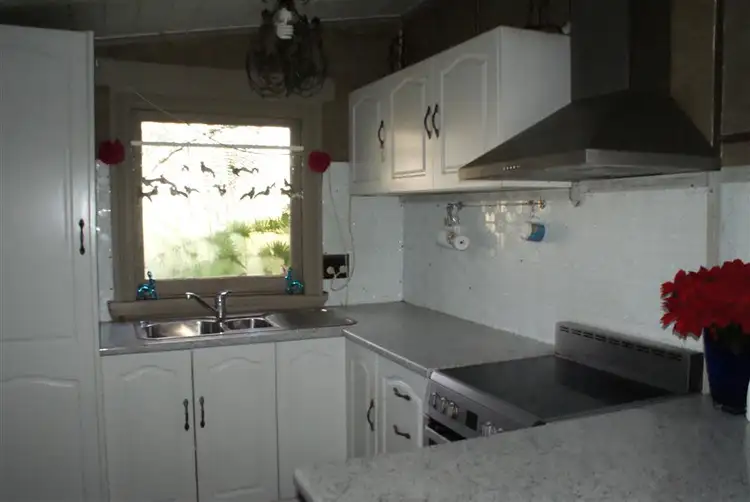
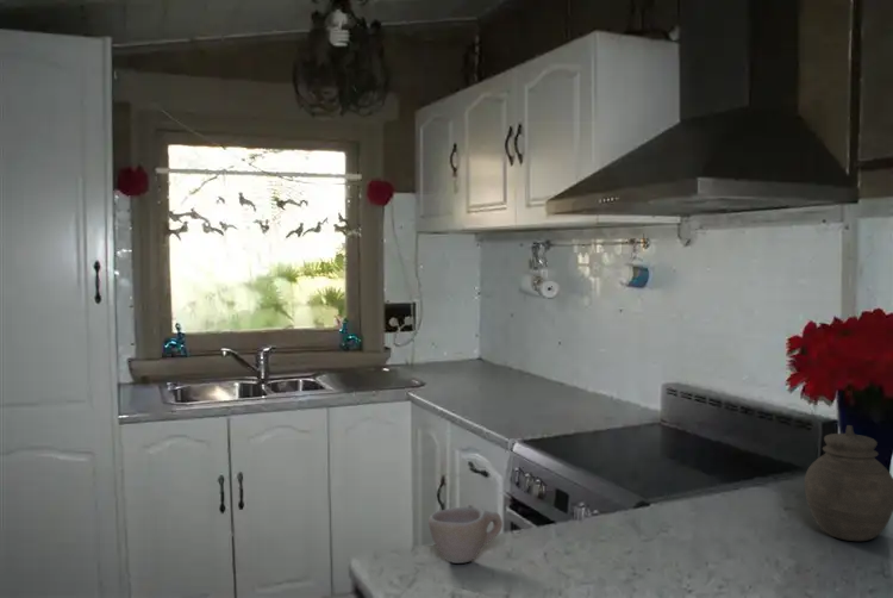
+ cup (466, 535)
+ jar (849, 480)
